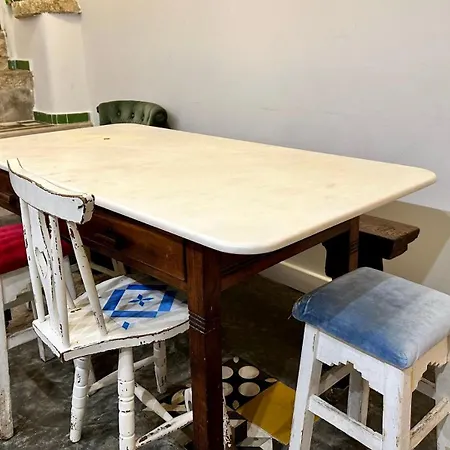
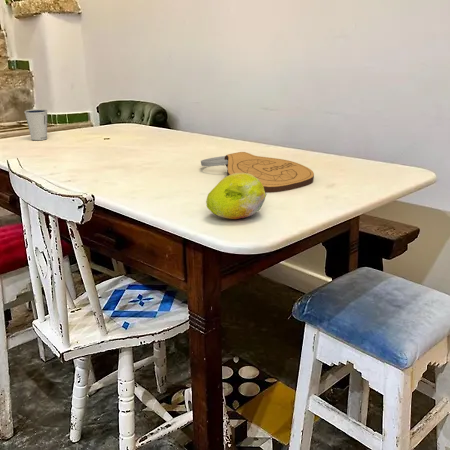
+ fruit (236, 196)
+ key chain (249, 166)
+ dixie cup (37, 125)
